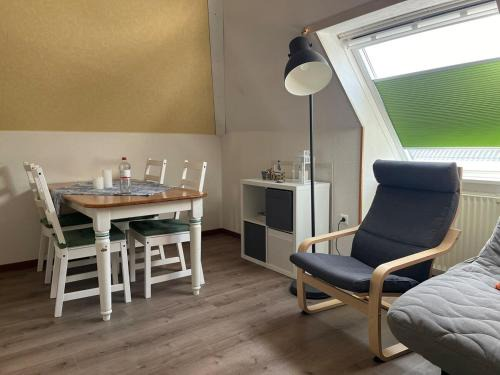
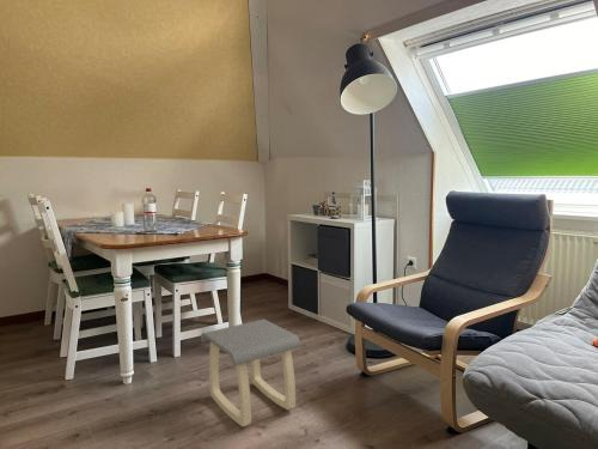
+ stool (251, 369)
